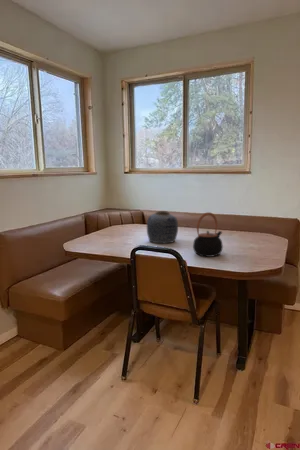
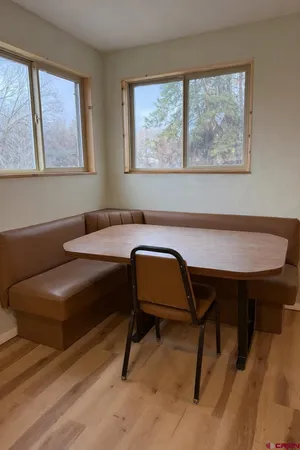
- teapot (209, 233)
- vase (162, 226)
